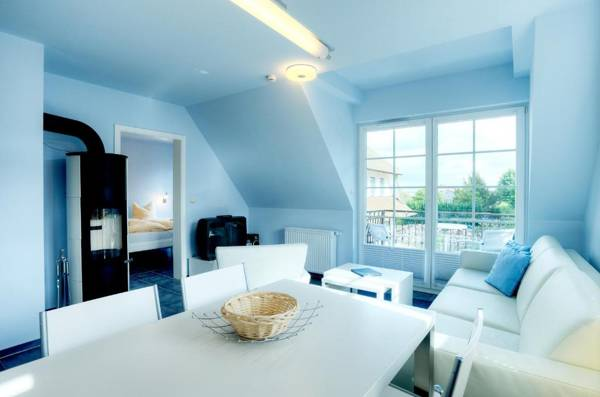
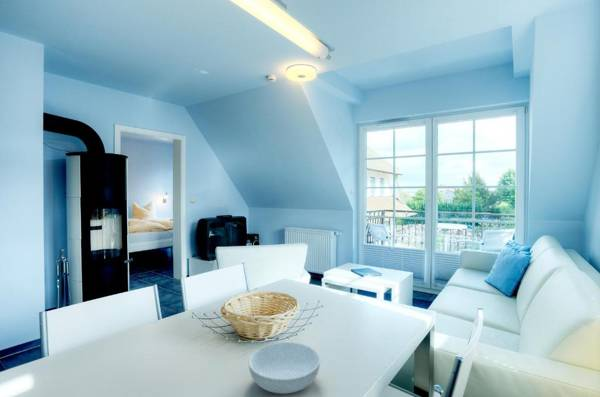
+ serving bowl (284, 369)
